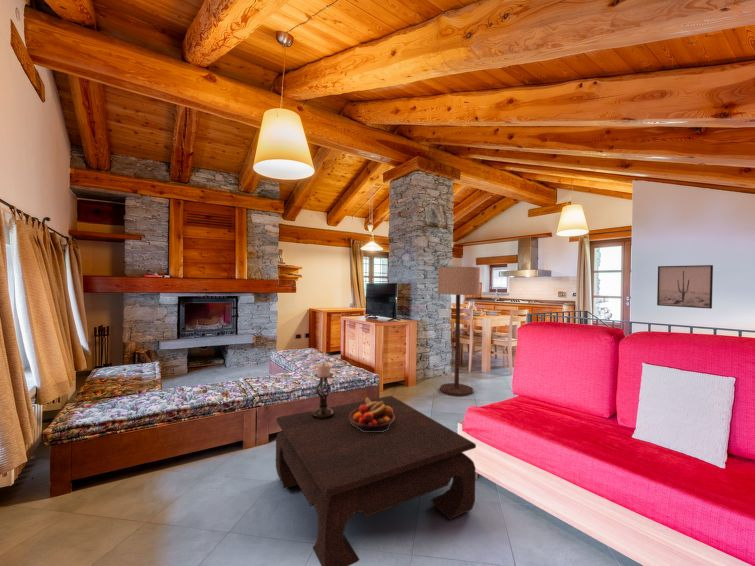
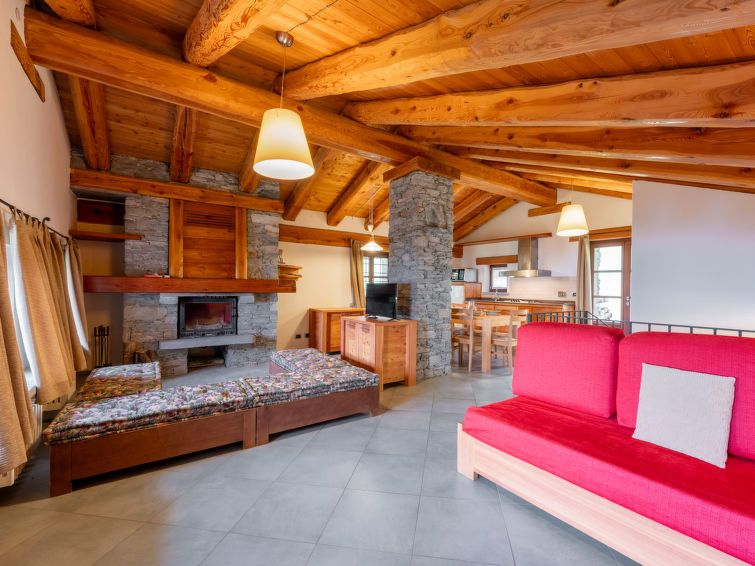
- fruit bowl (371, 413)
- wall art (683, 286)
- coffee table (367, 461)
- candle holder (323, 388)
- floor lamp (457, 329)
